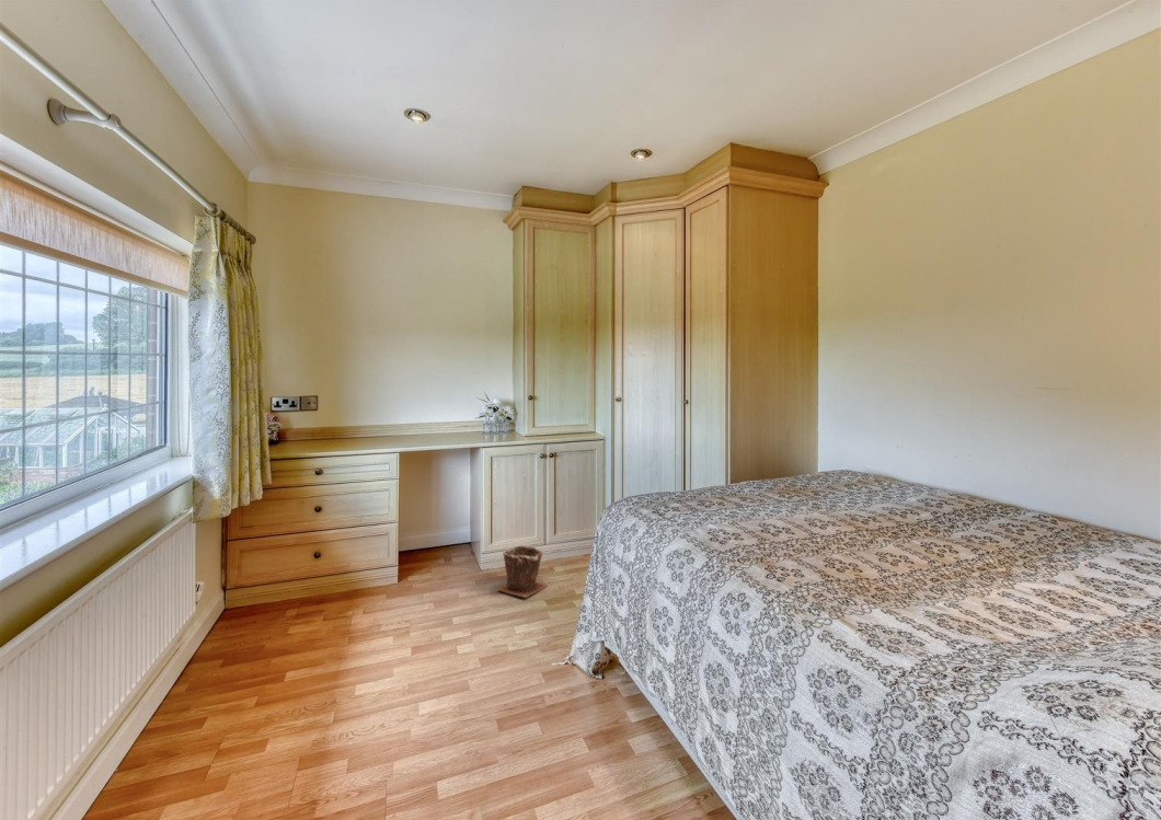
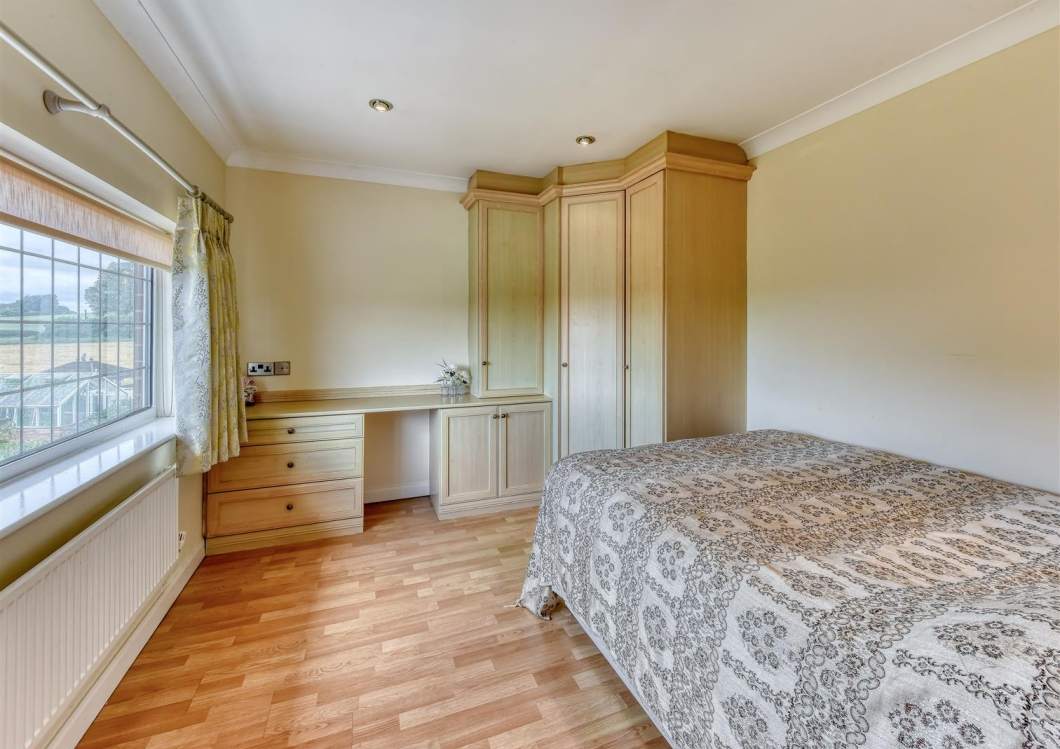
- plant pot (522, 568)
